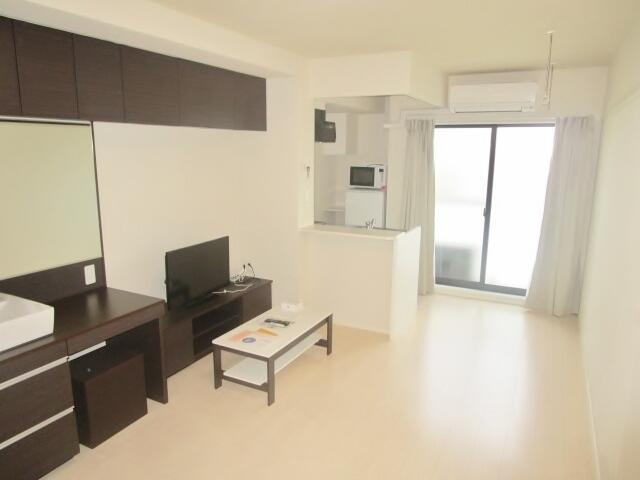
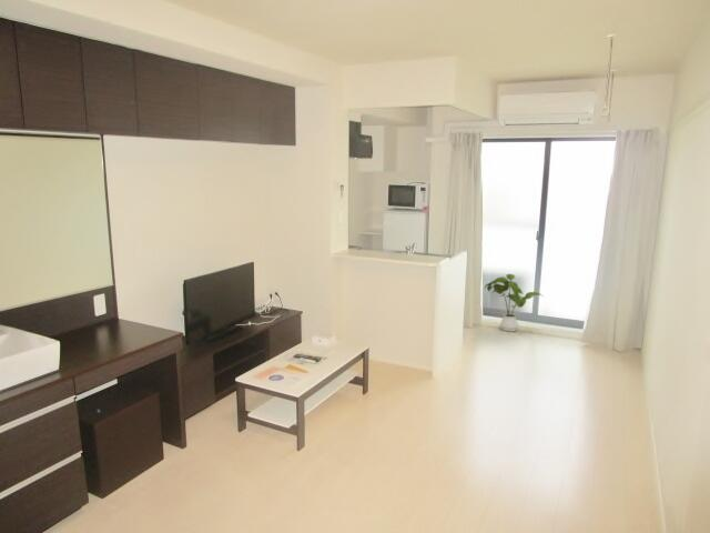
+ house plant (509, 303)
